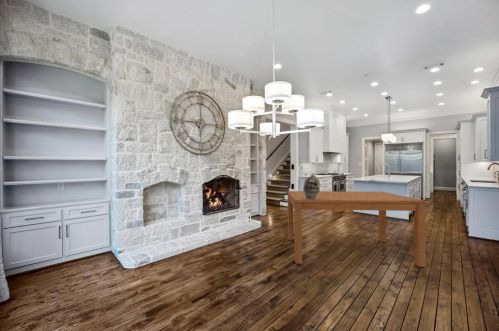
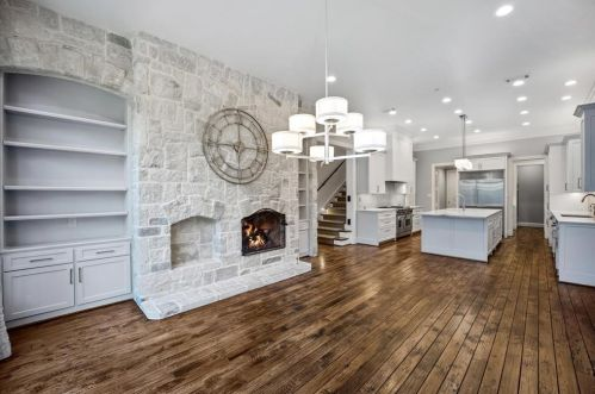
- decorative urn (311, 185)
- dining table (345, 209)
